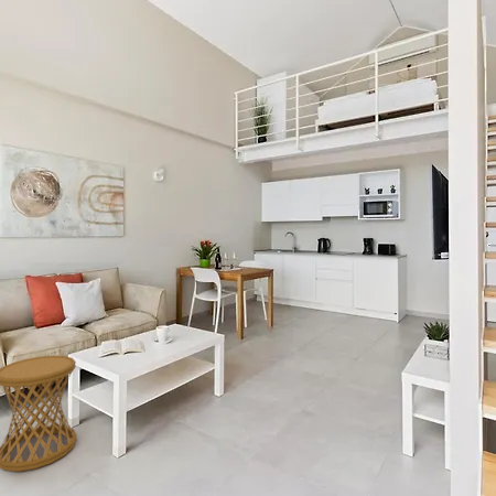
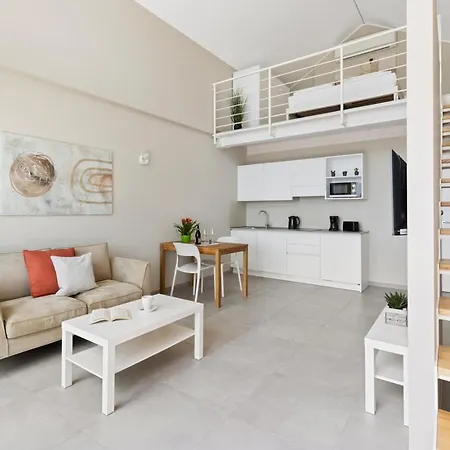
- side table (37, 408)
